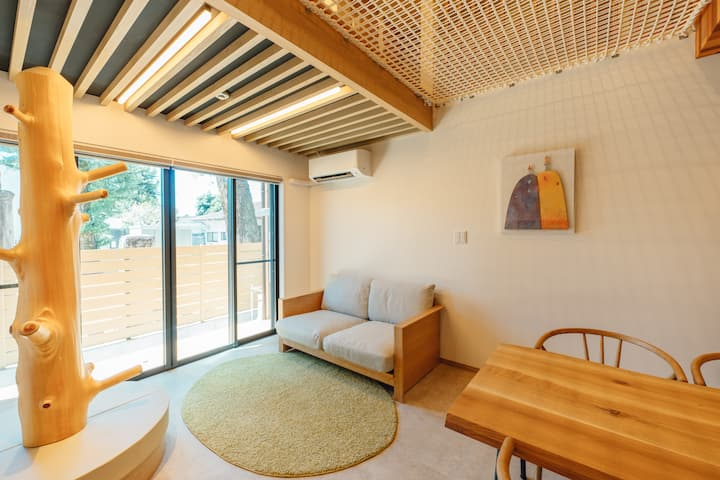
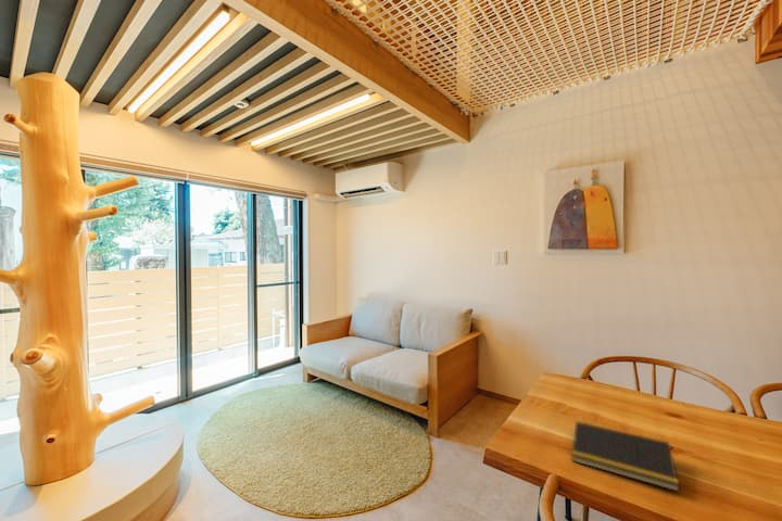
+ notepad (620, 452)
